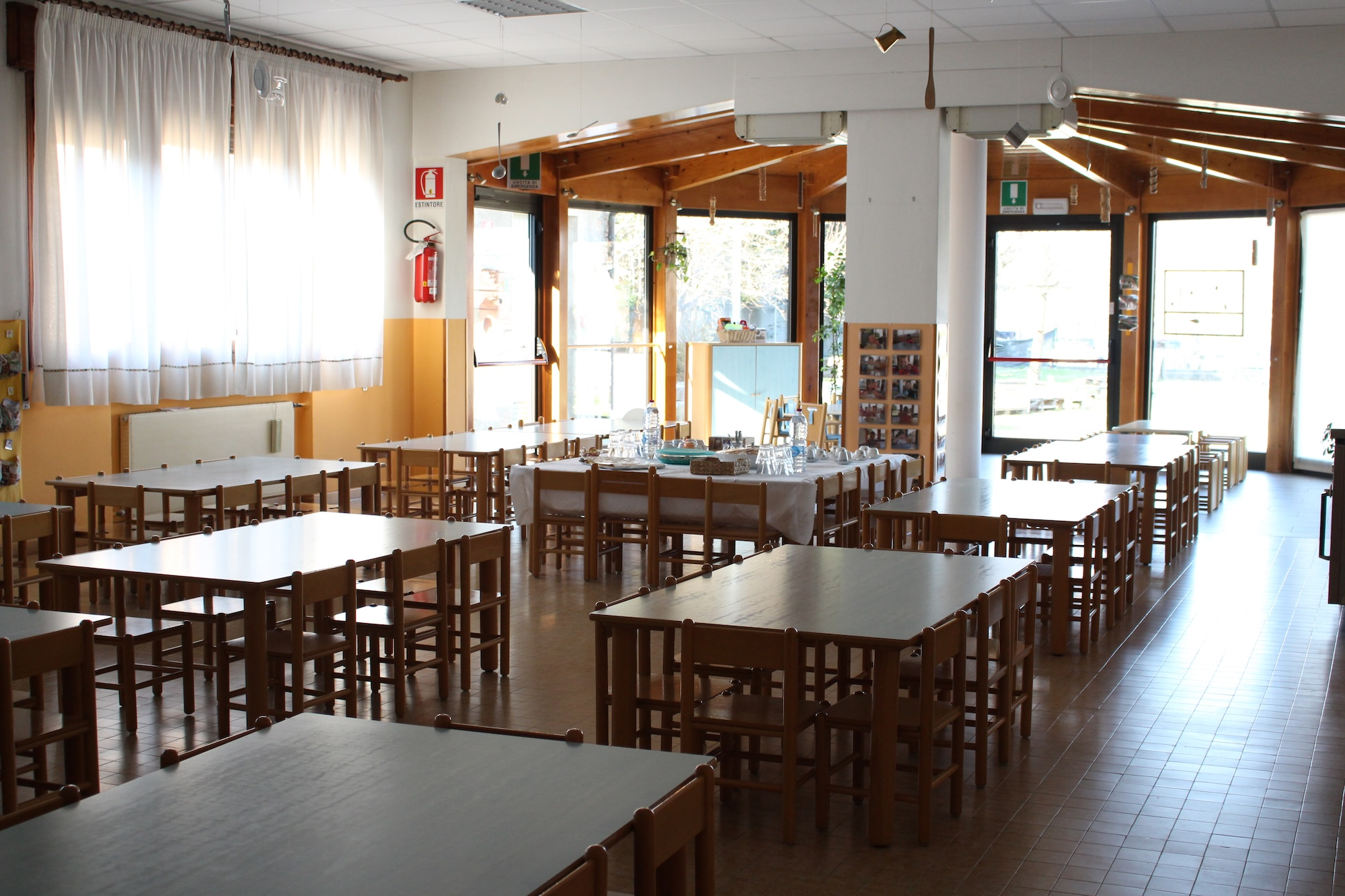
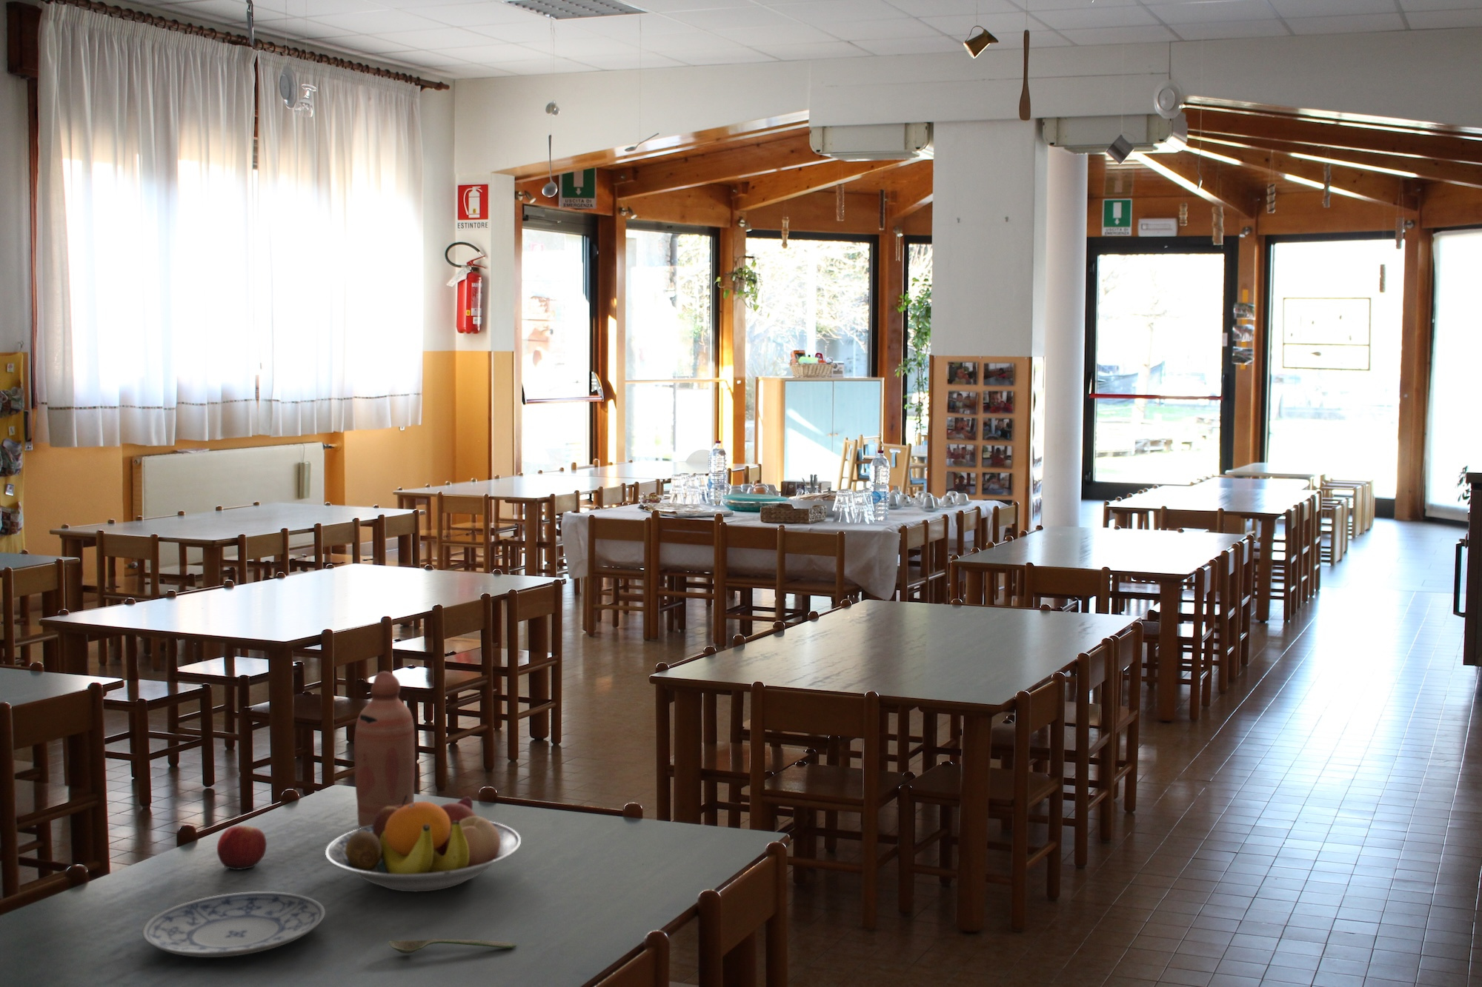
+ plate (236, 929)
+ apple (241, 845)
+ bottle (385, 748)
+ fruit bowl (424, 836)
+ spoon (453, 943)
